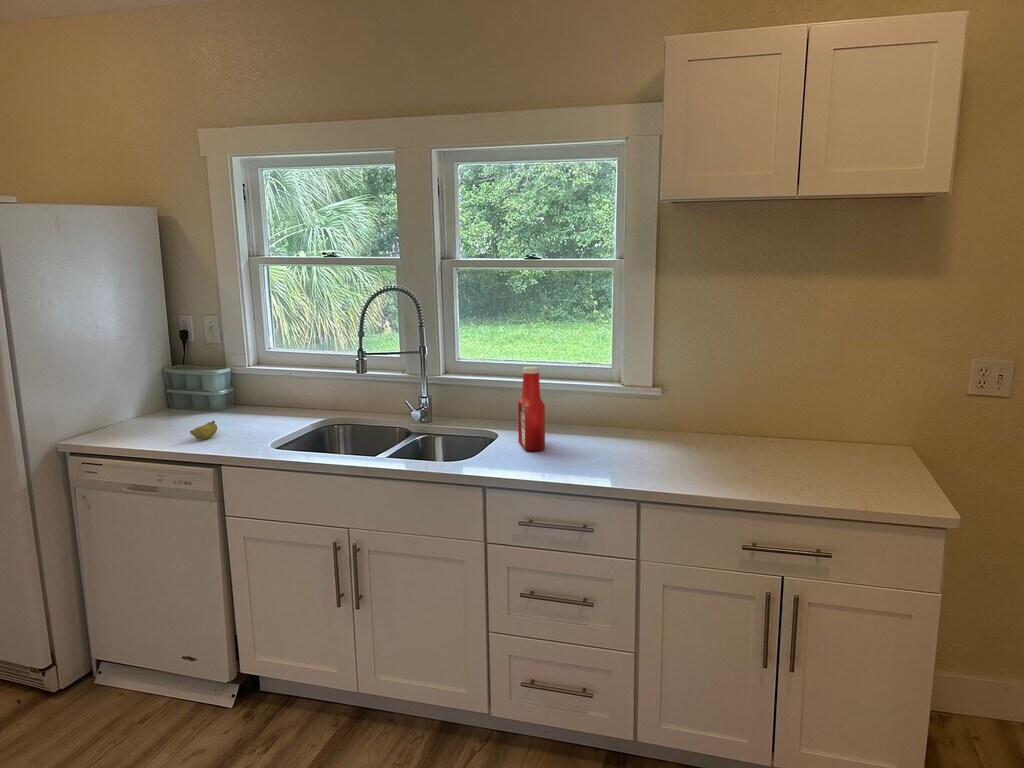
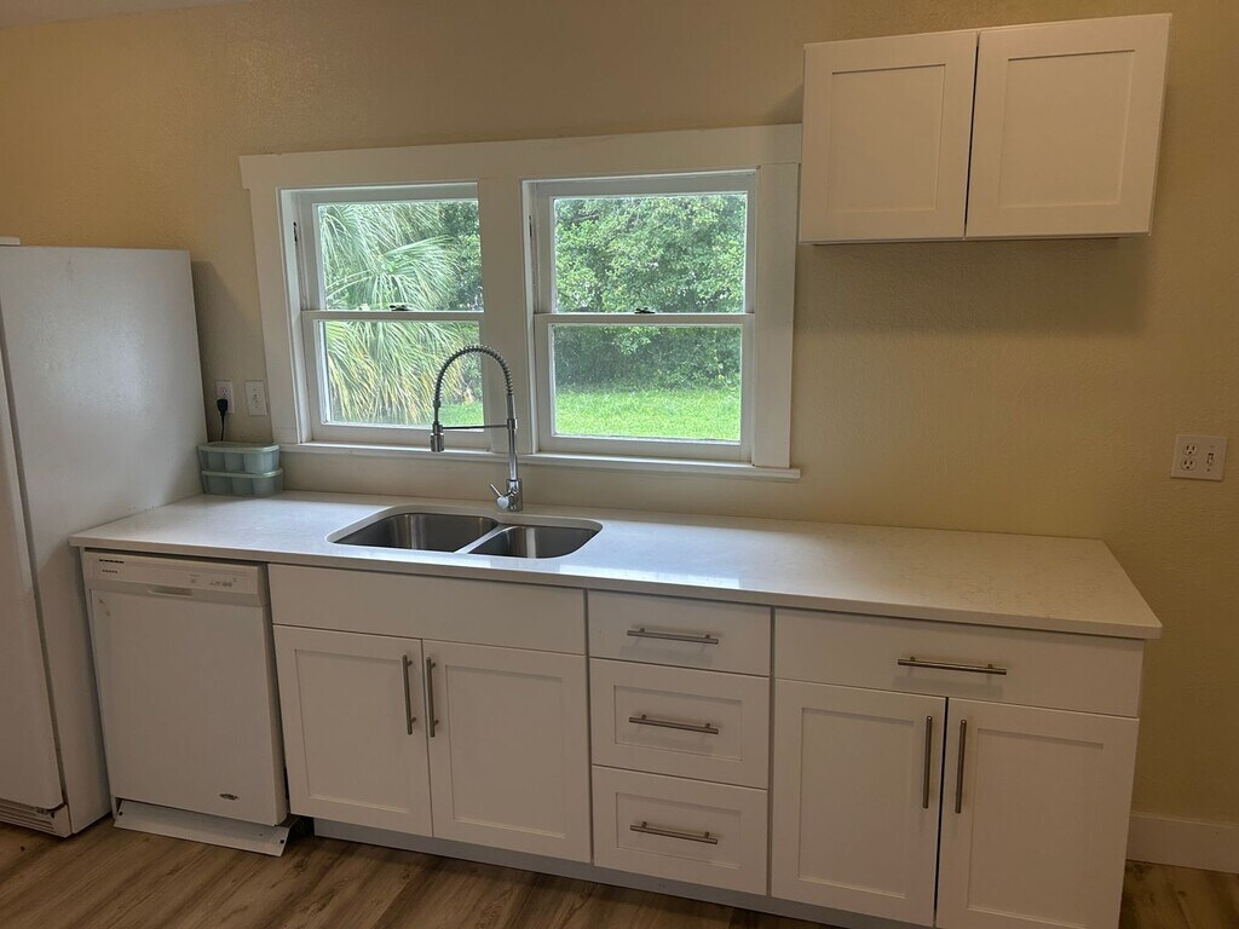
- soap bottle (531, 406)
- banana (205, 431)
